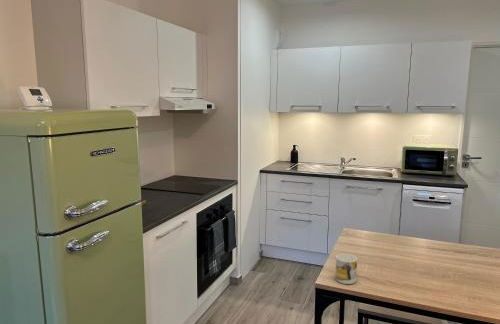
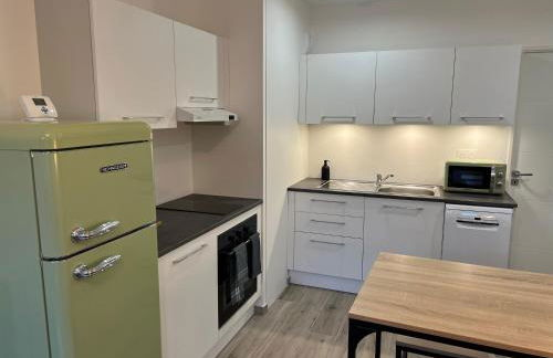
- mug (348, 267)
